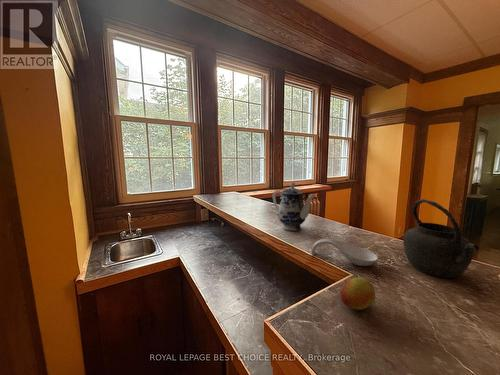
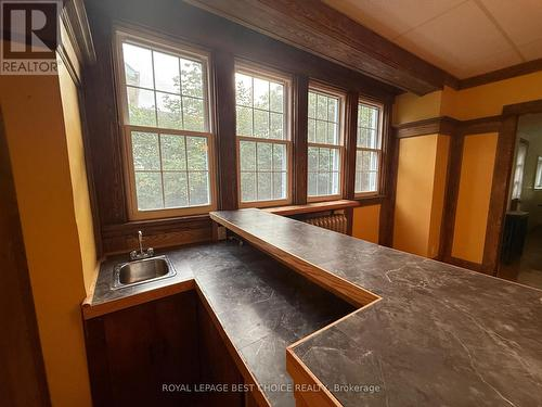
- kettle (440, 237)
- teapot (292, 205)
- spoon rest (343, 250)
- fruit (357, 292)
